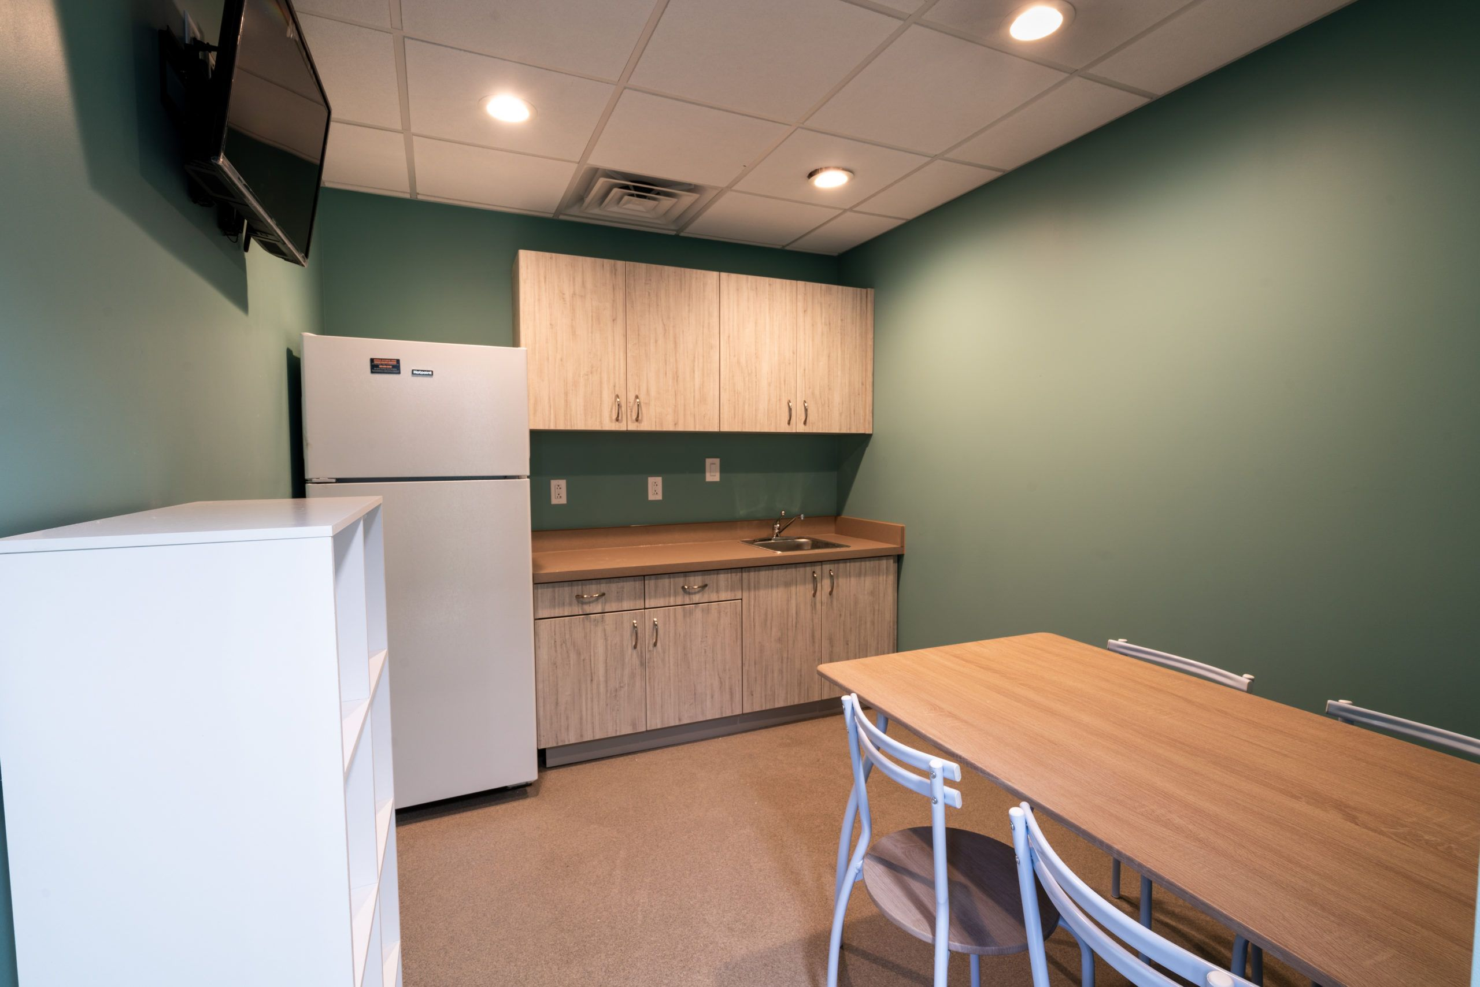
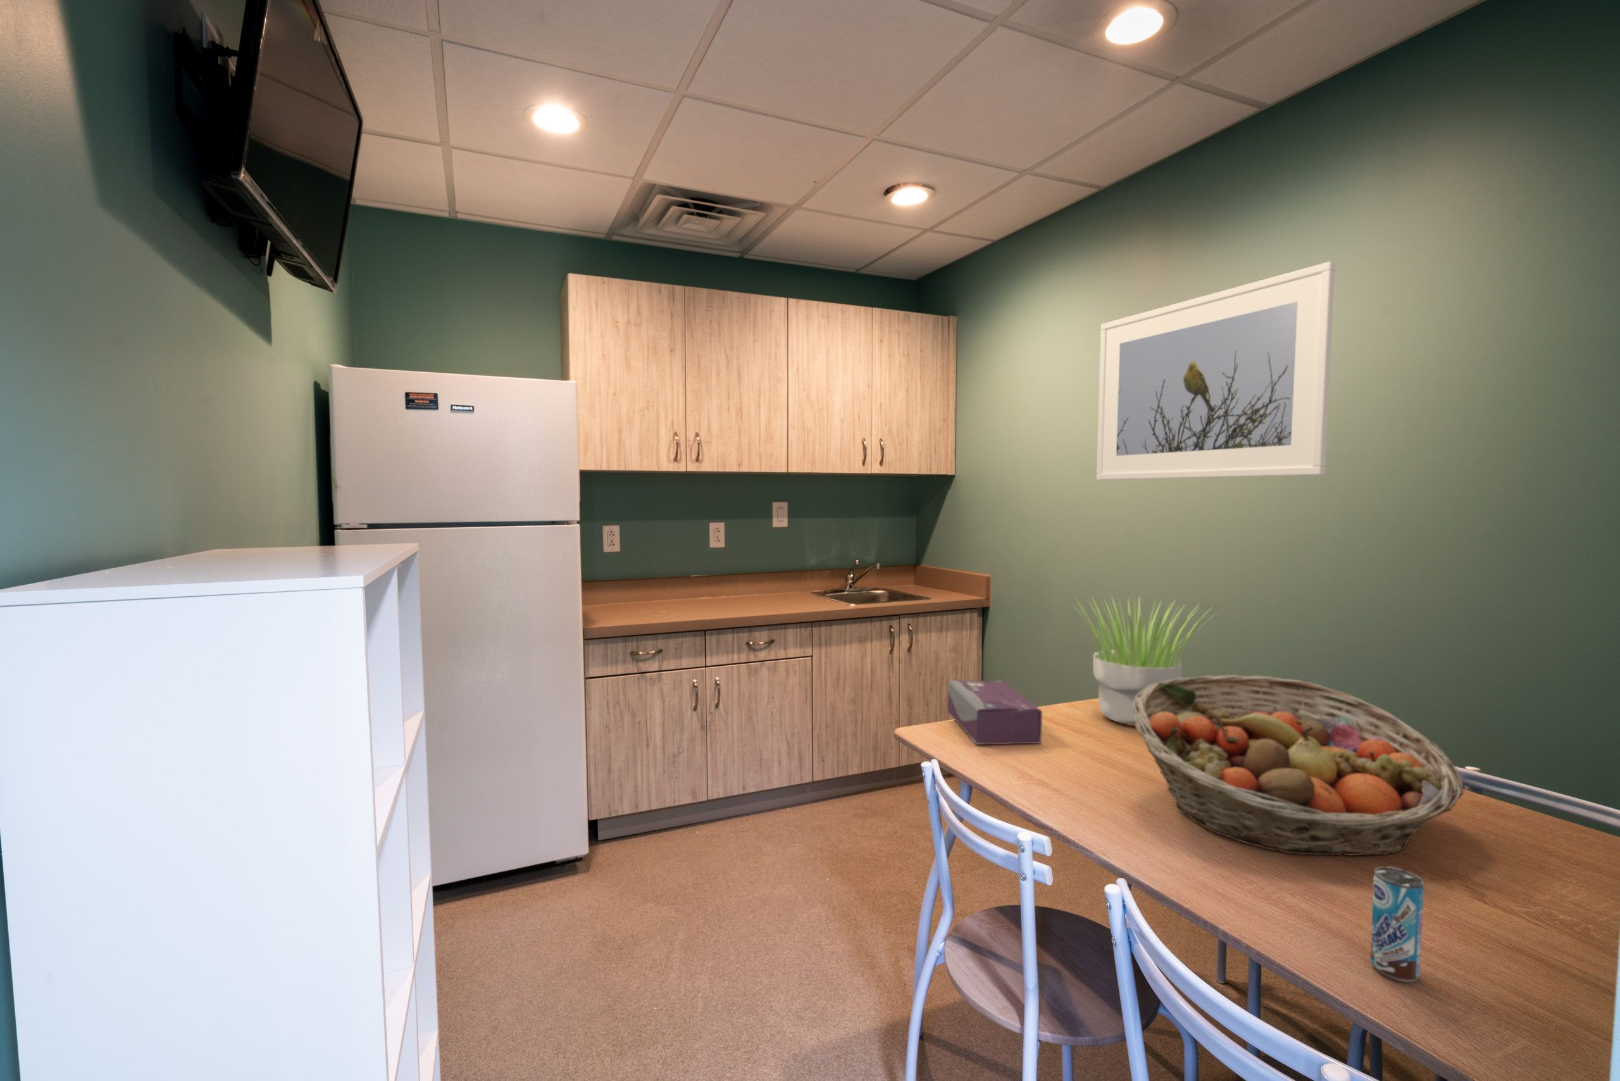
+ tissue box (992, 709)
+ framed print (1197, 388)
+ beverage can (1397, 923)
+ potted plant (1137, 661)
+ fruit basket (1281, 758)
